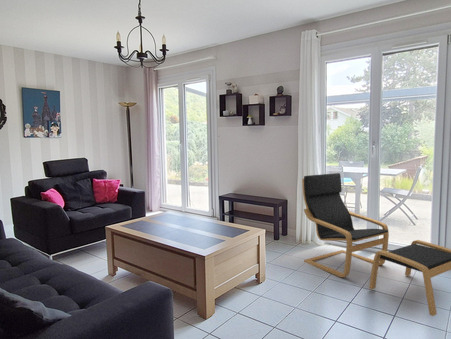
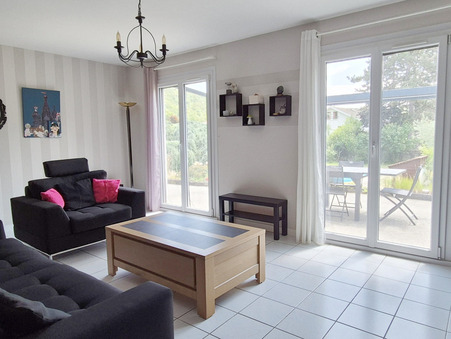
- lounge chair (373, 229)
